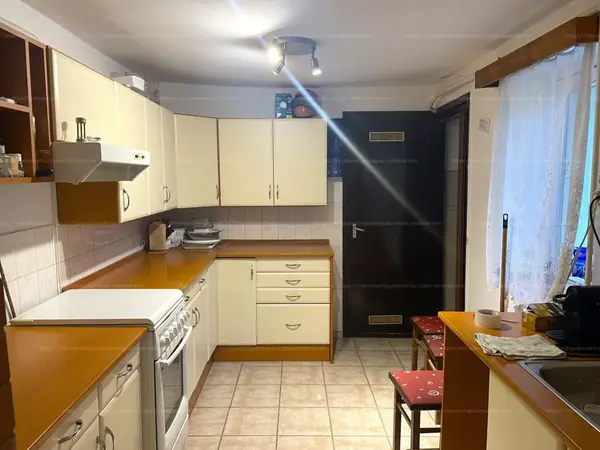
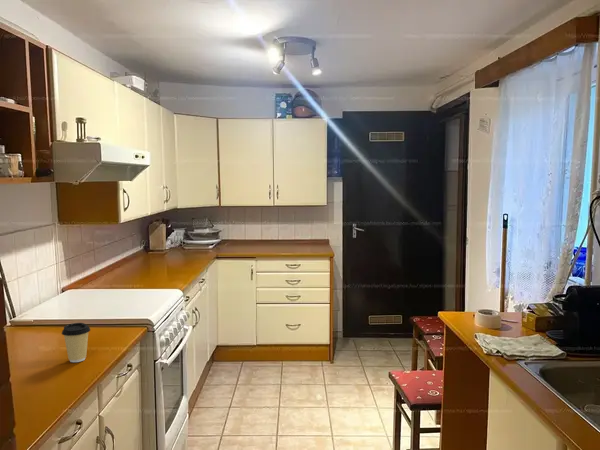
+ coffee cup (76, 342)
